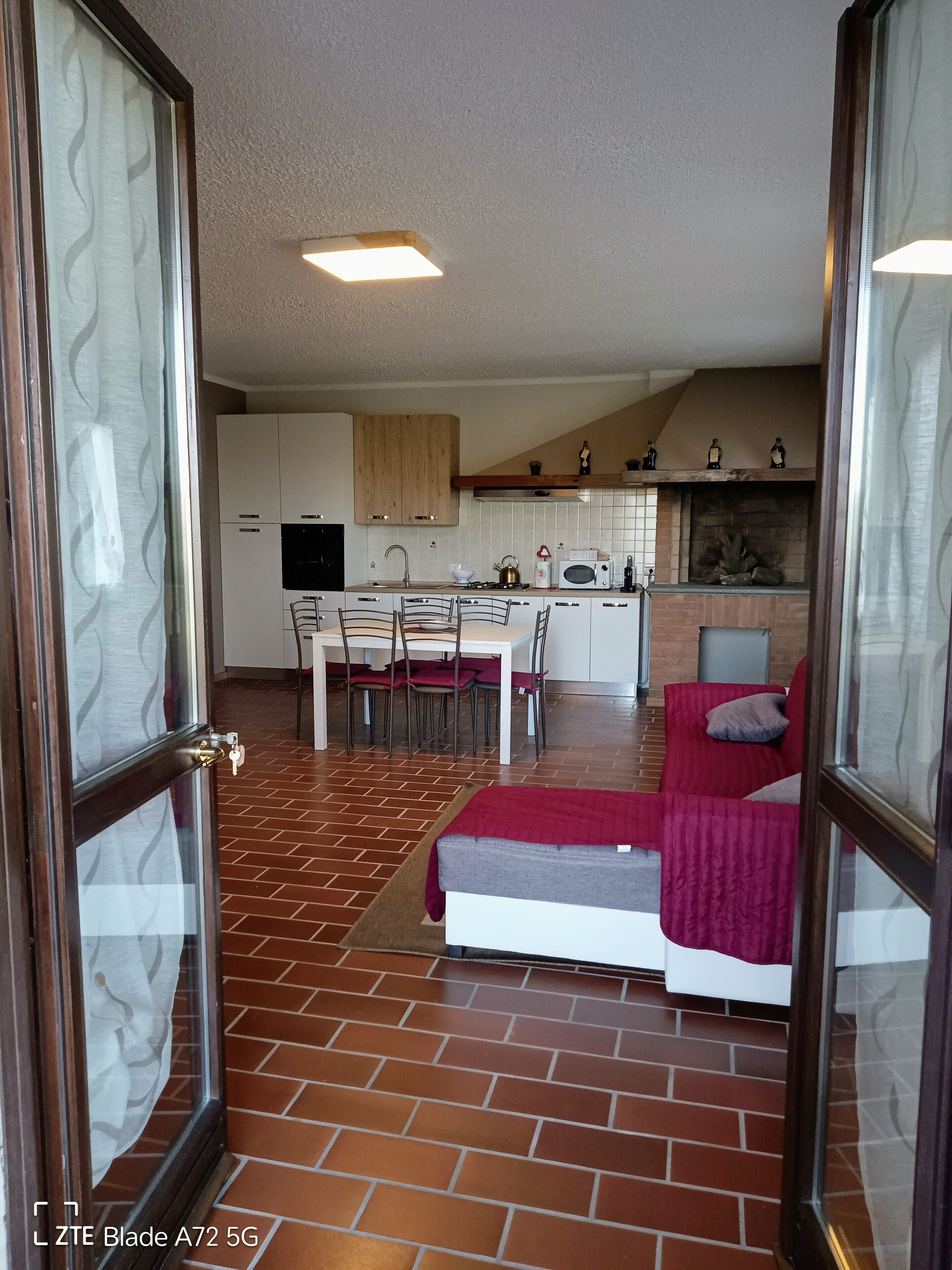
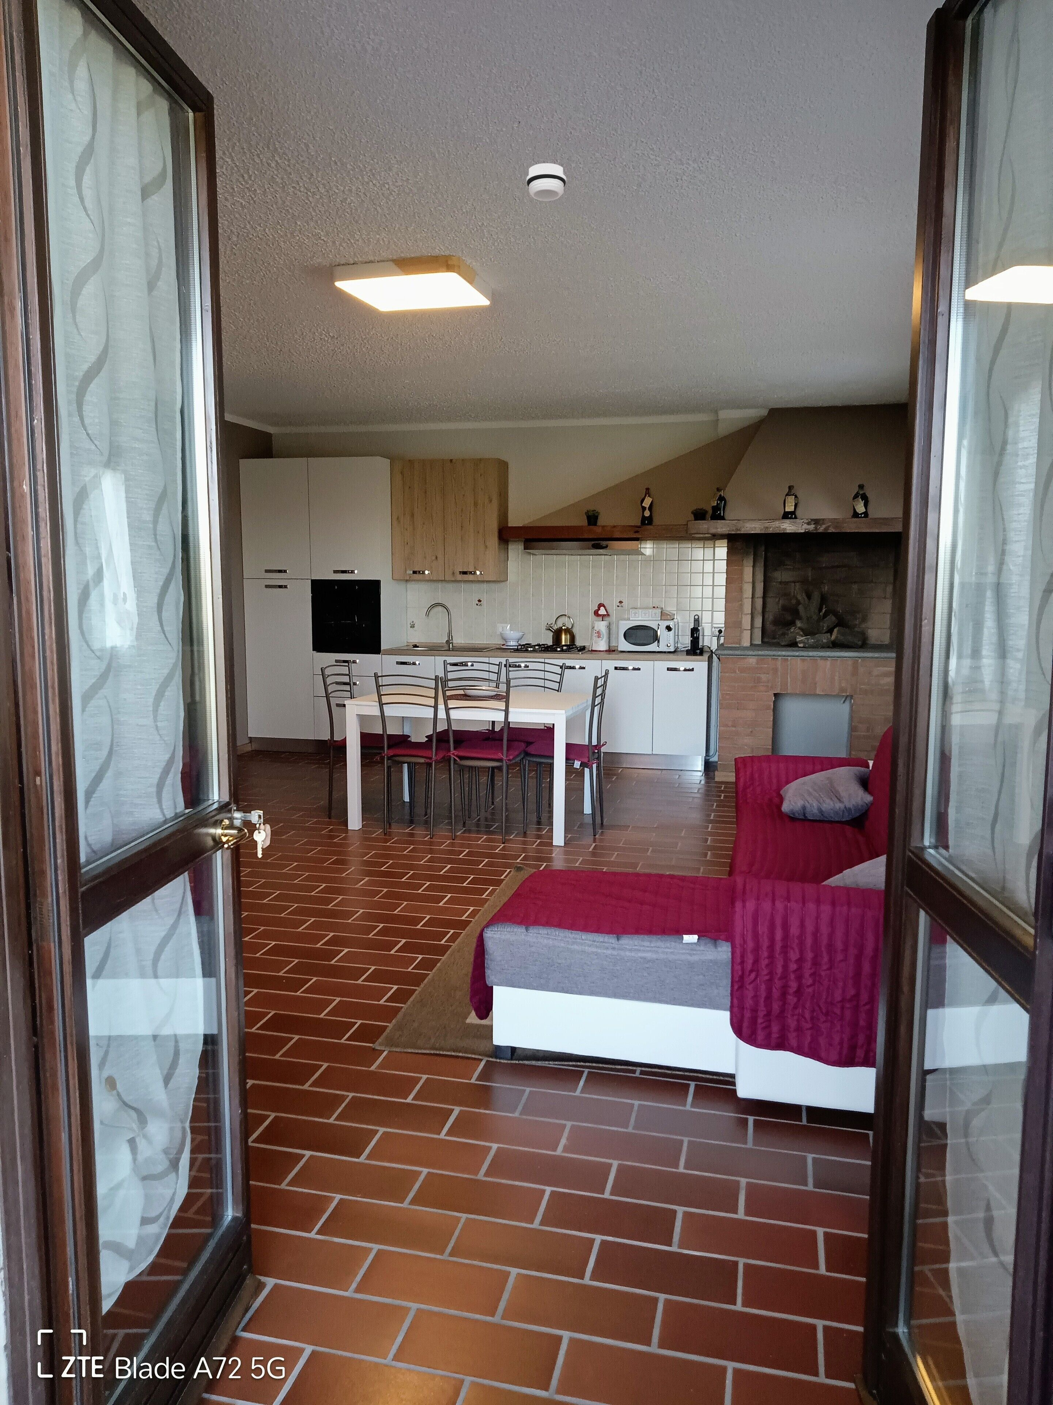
+ smoke detector (546, 183)
